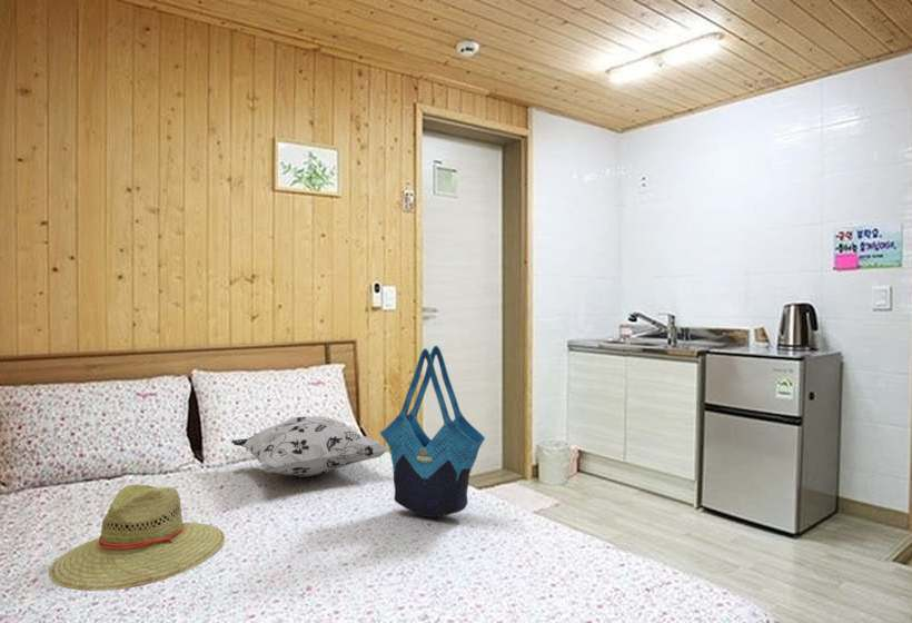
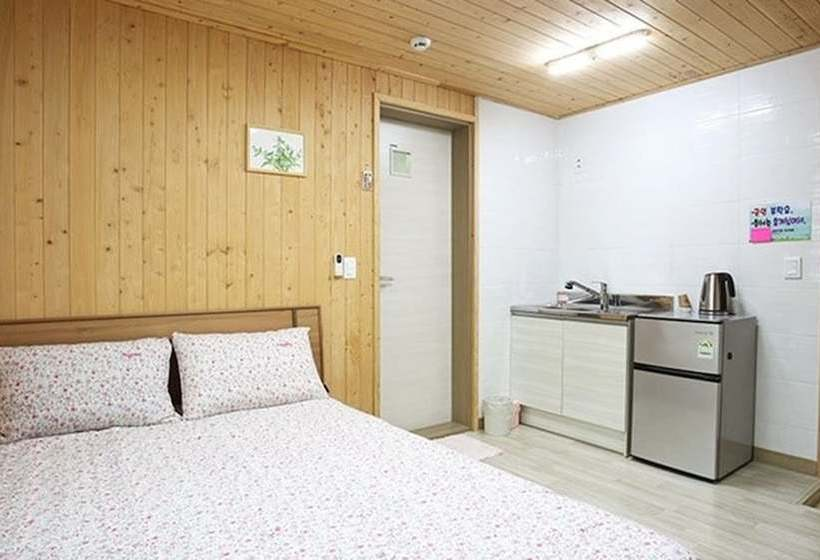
- straw hat (142, 520)
- tote bag (435, 435)
- decorative pillow (307, 445)
